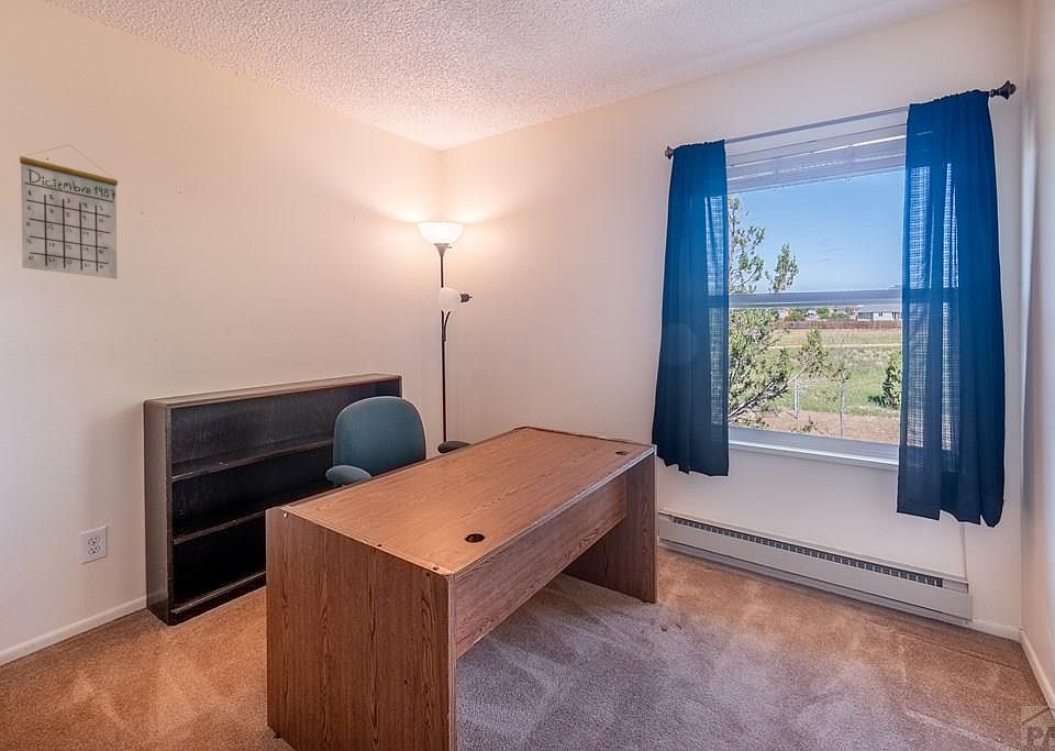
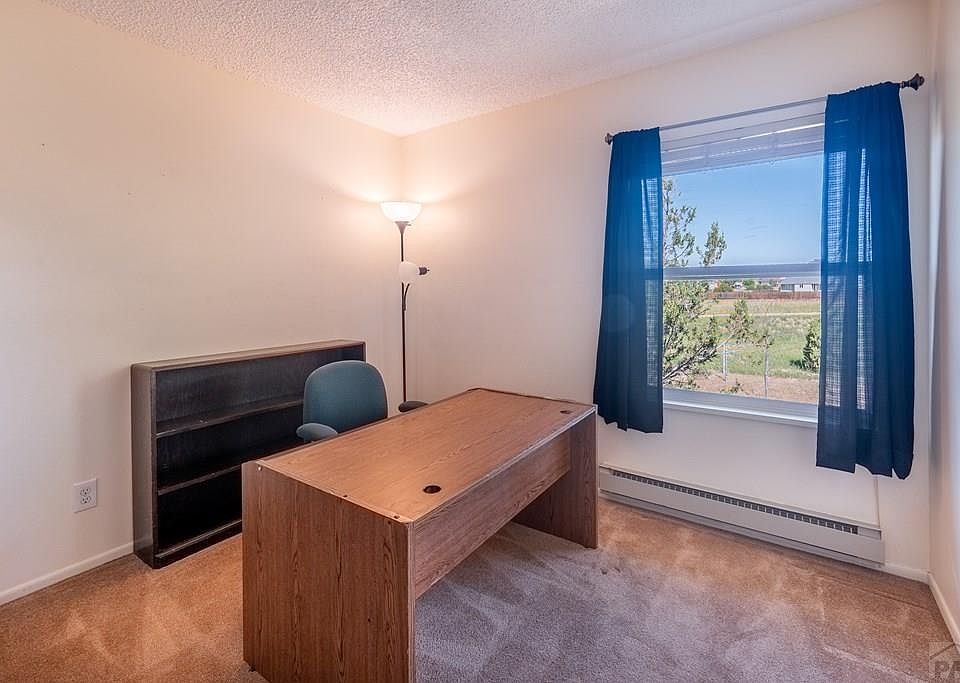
- calendar (71, 208)
